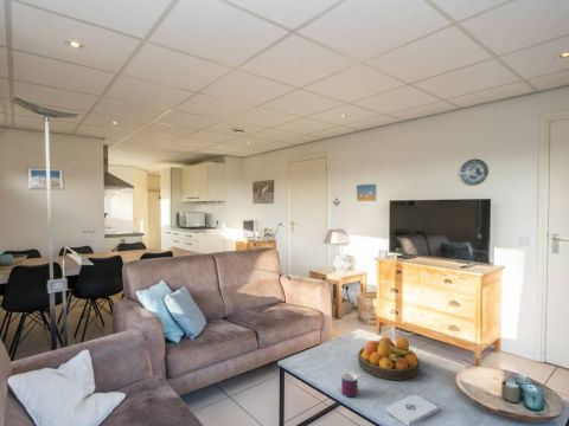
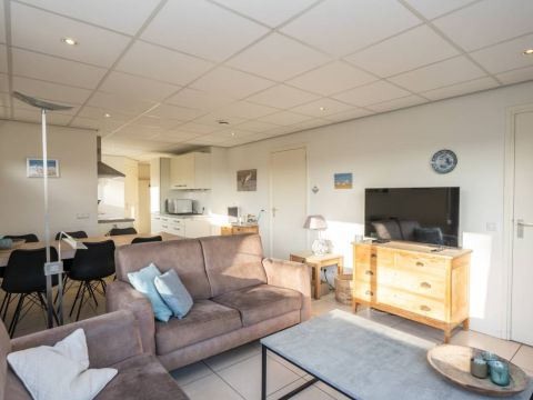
- mug (352, 383)
- notepad (411, 408)
- fruit bowl (388, 351)
